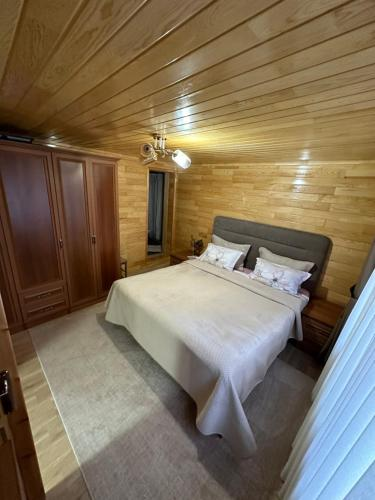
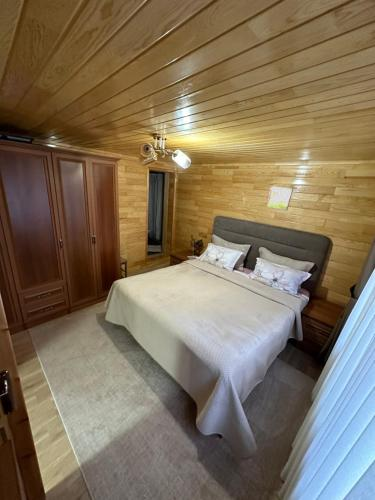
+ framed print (279, 198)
